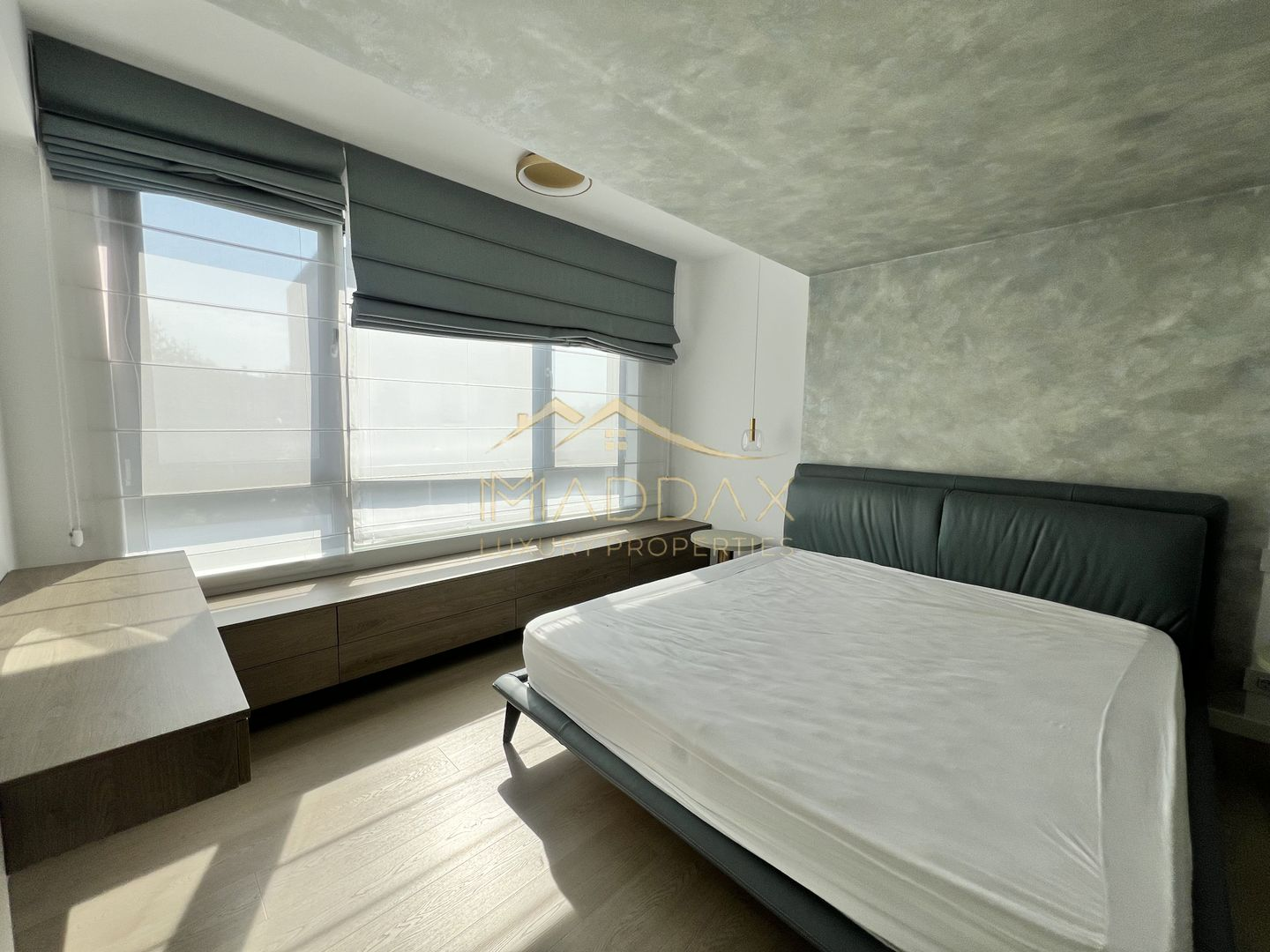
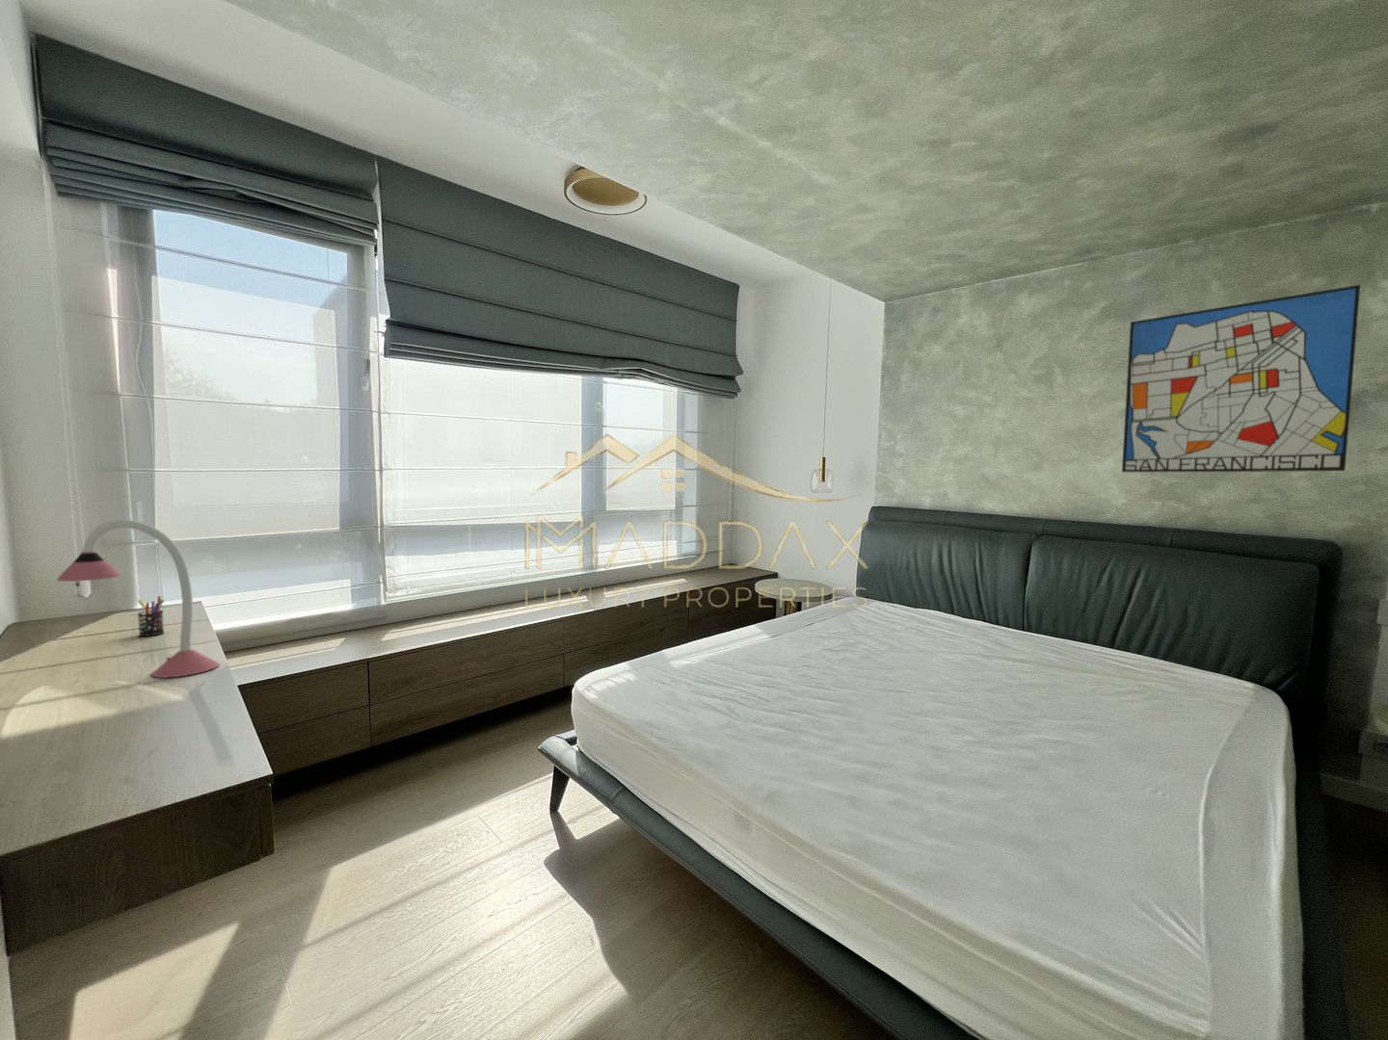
+ wall art (1227, 389)
+ desk lamp (120, 575)
+ pen holder (153, 614)
